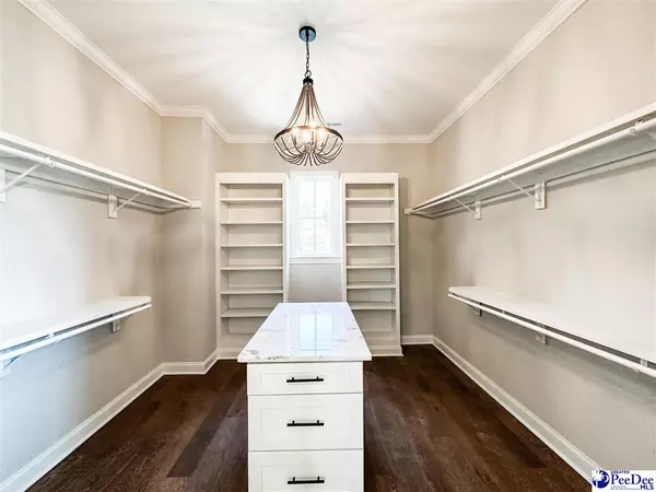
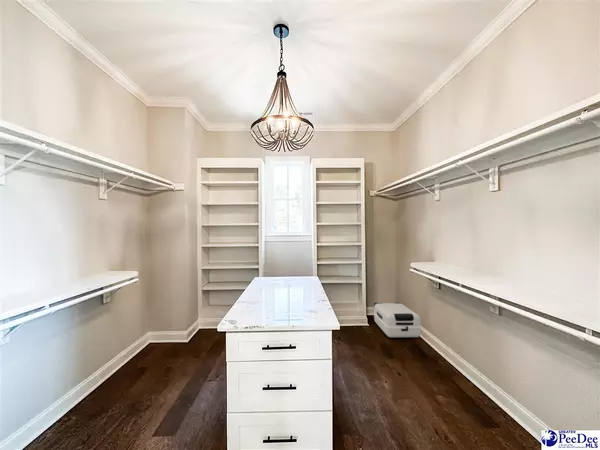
+ suitcase (394, 318)
